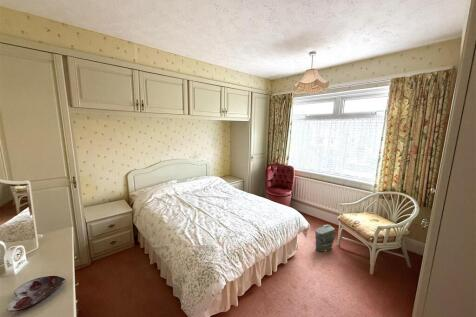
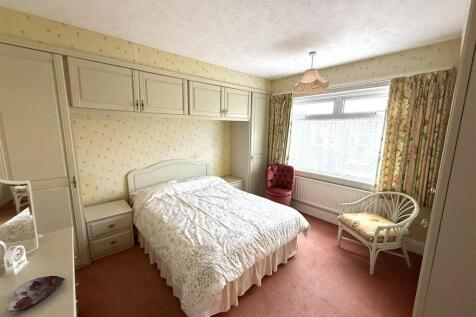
- bag (325, 238)
